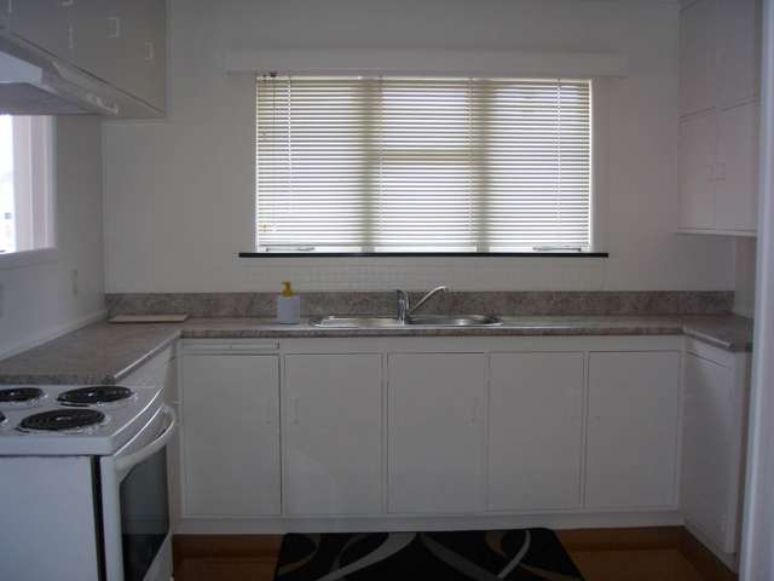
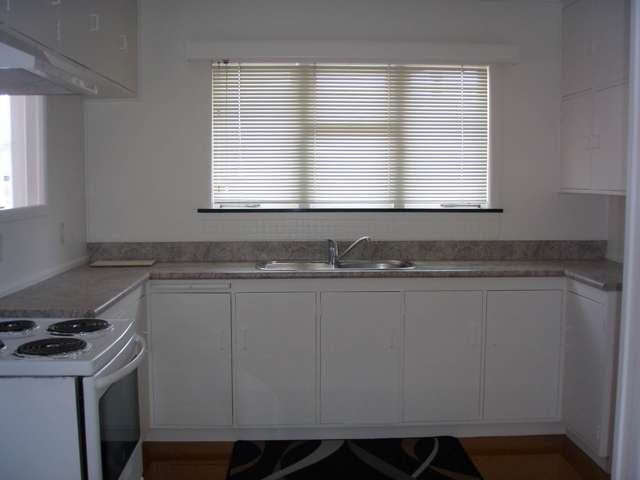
- soap bottle (288, 301)
